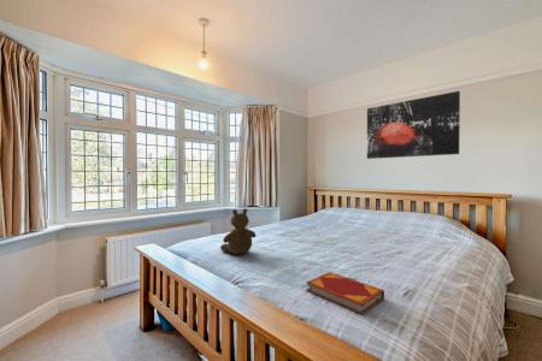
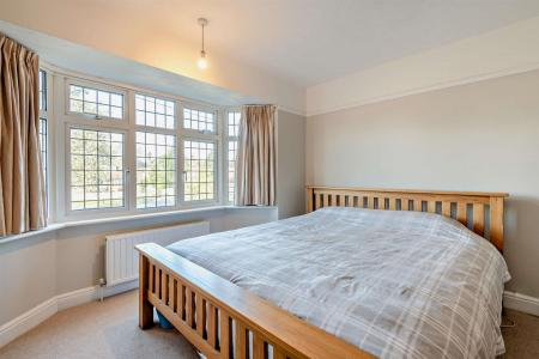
- hardback book (343, 290)
- teddy bear (236, 230)
- wall art (407, 129)
